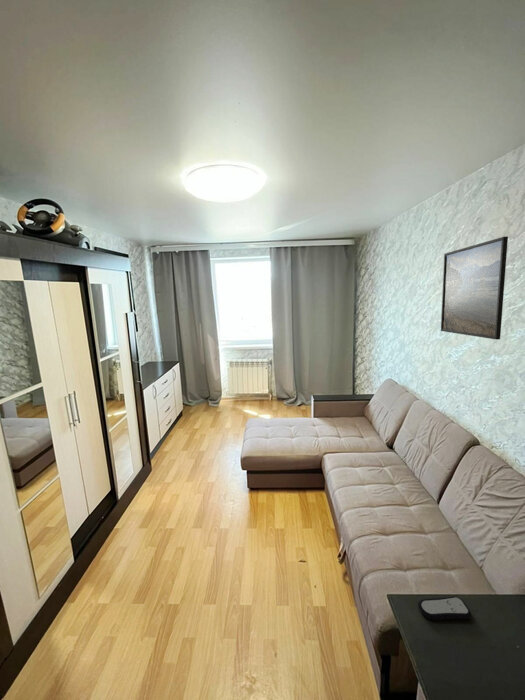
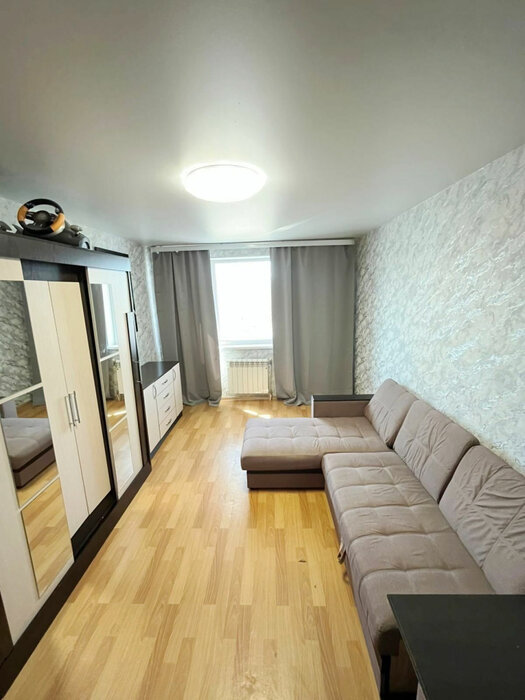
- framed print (468, 291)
- remote control (443, 608)
